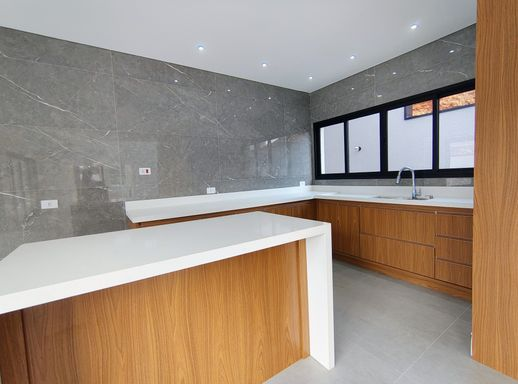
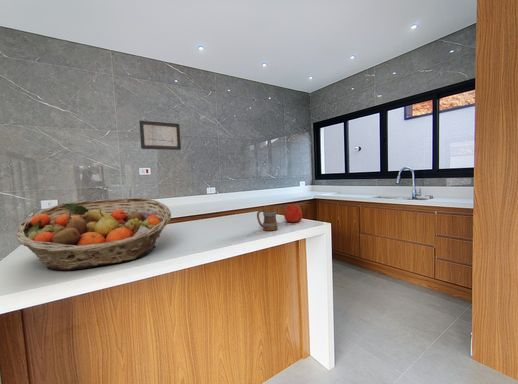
+ mug (267, 217)
+ apple (293, 212)
+ fruit basket (103, 228)
+ wall art (161, 135)
